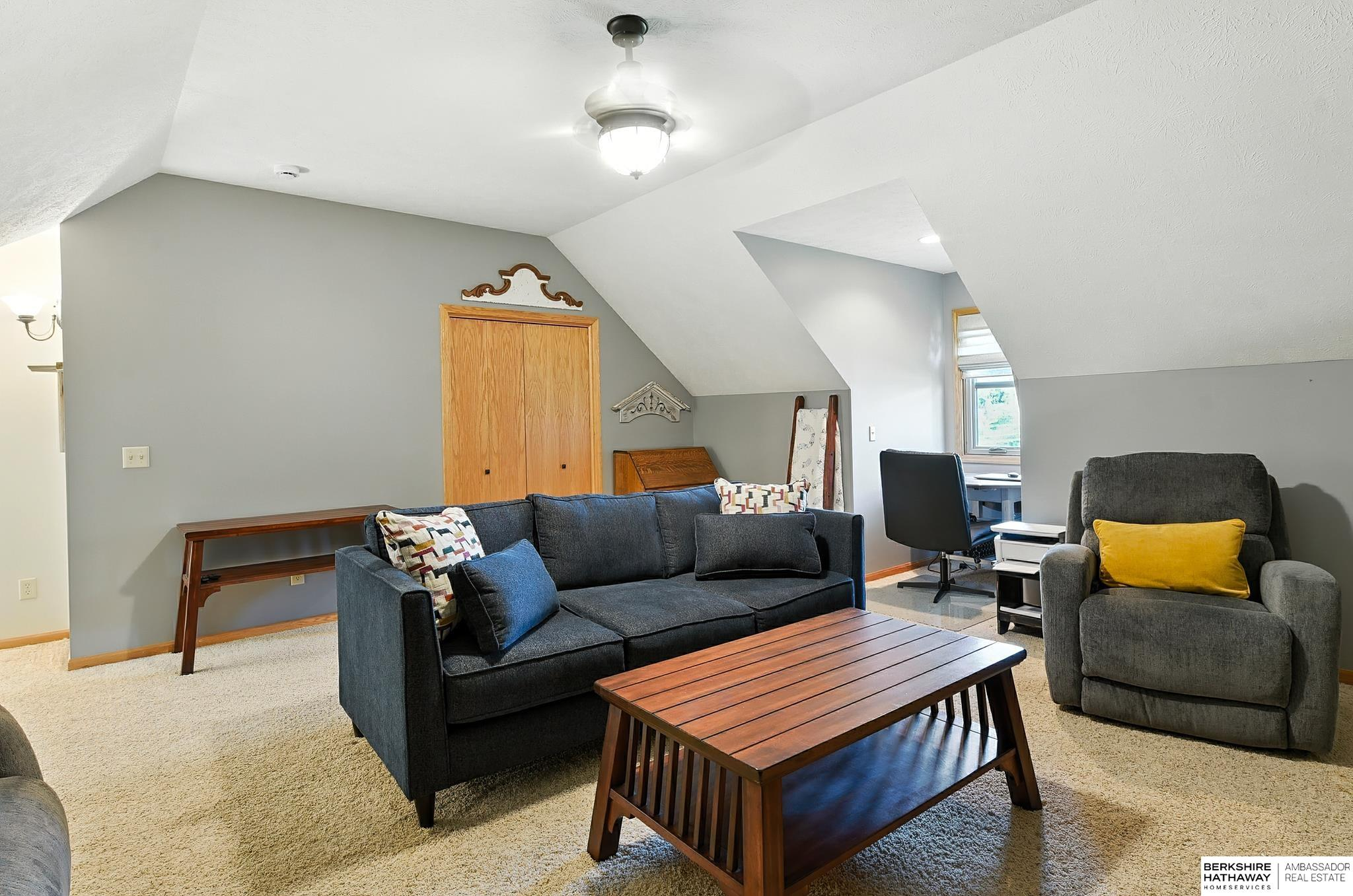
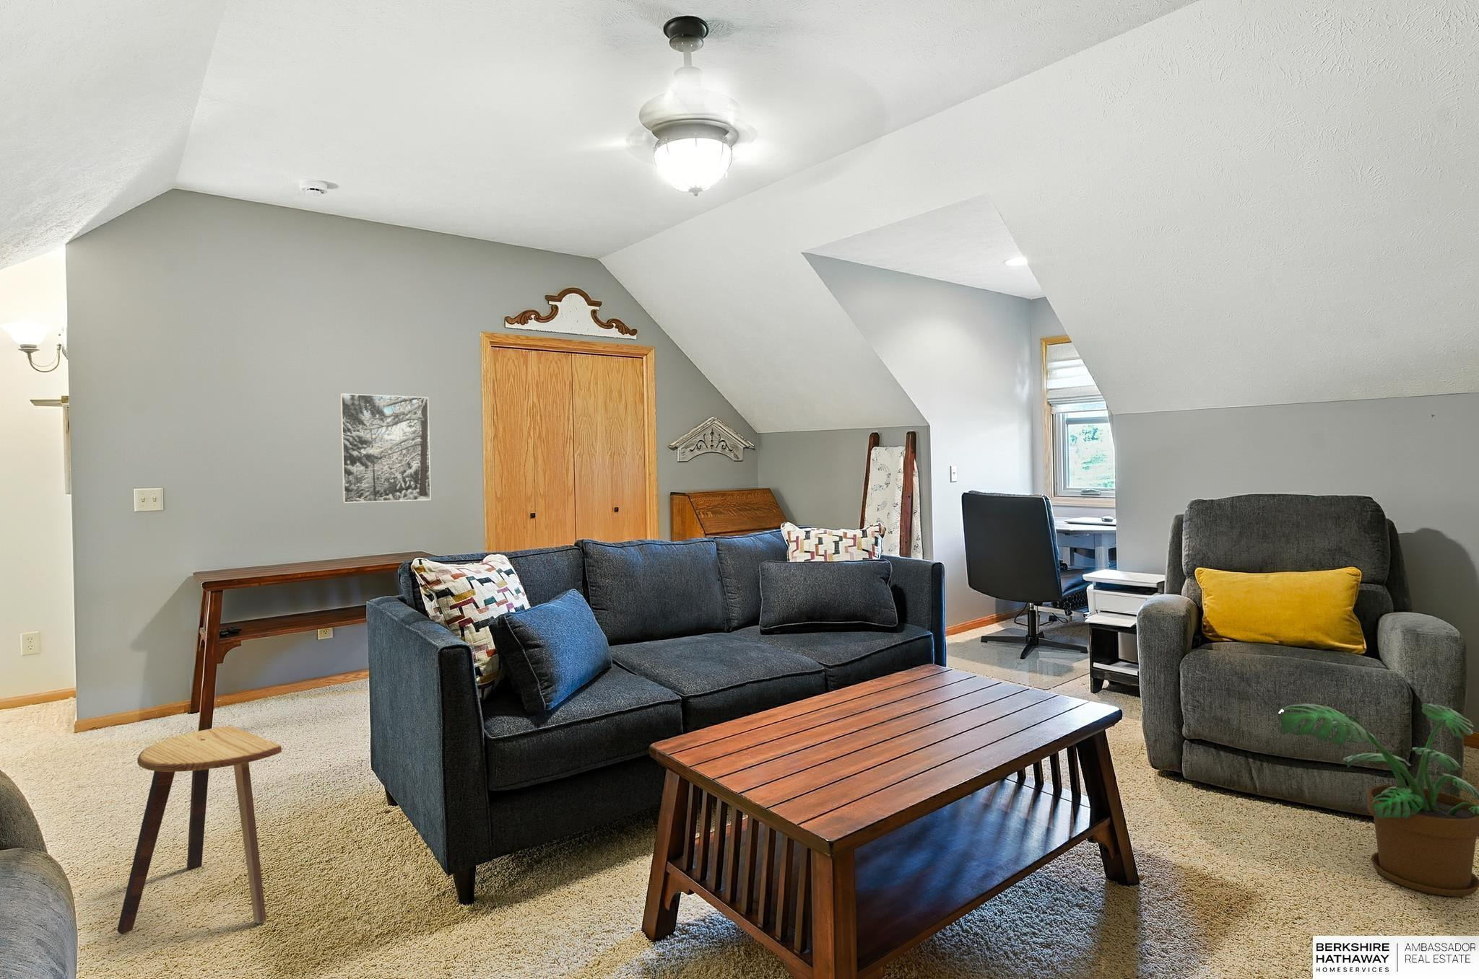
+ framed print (386, 448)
+ potted plant (1387, 785)
+ stool (199, 822)
